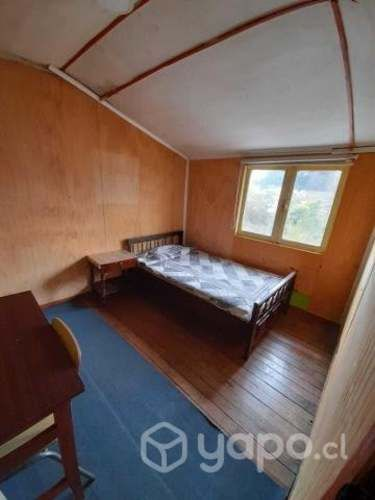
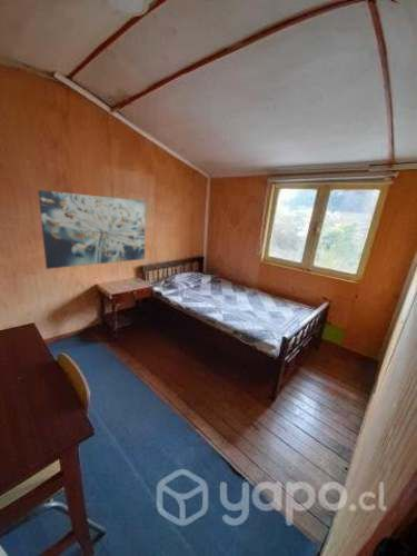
+ wall art (100, 230)
